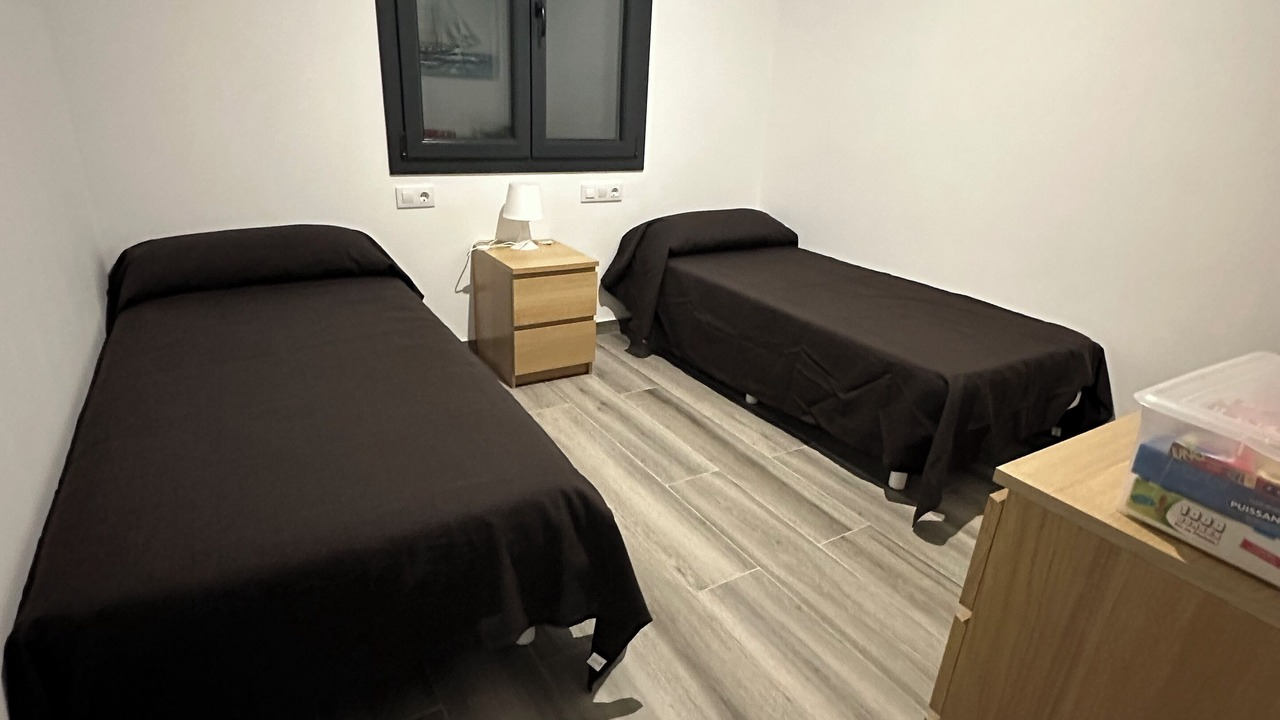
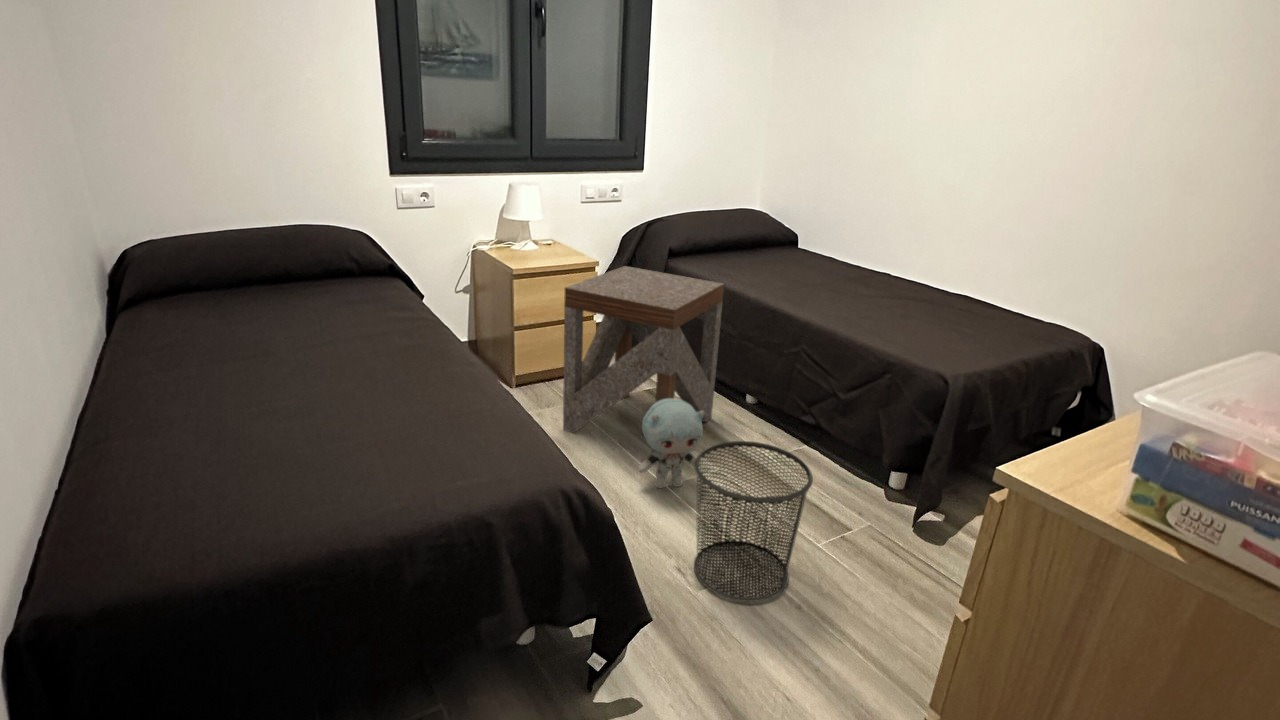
+ side table (643, 357)
+ waste bin (746, 520)
+ plush toy (671, 444)
